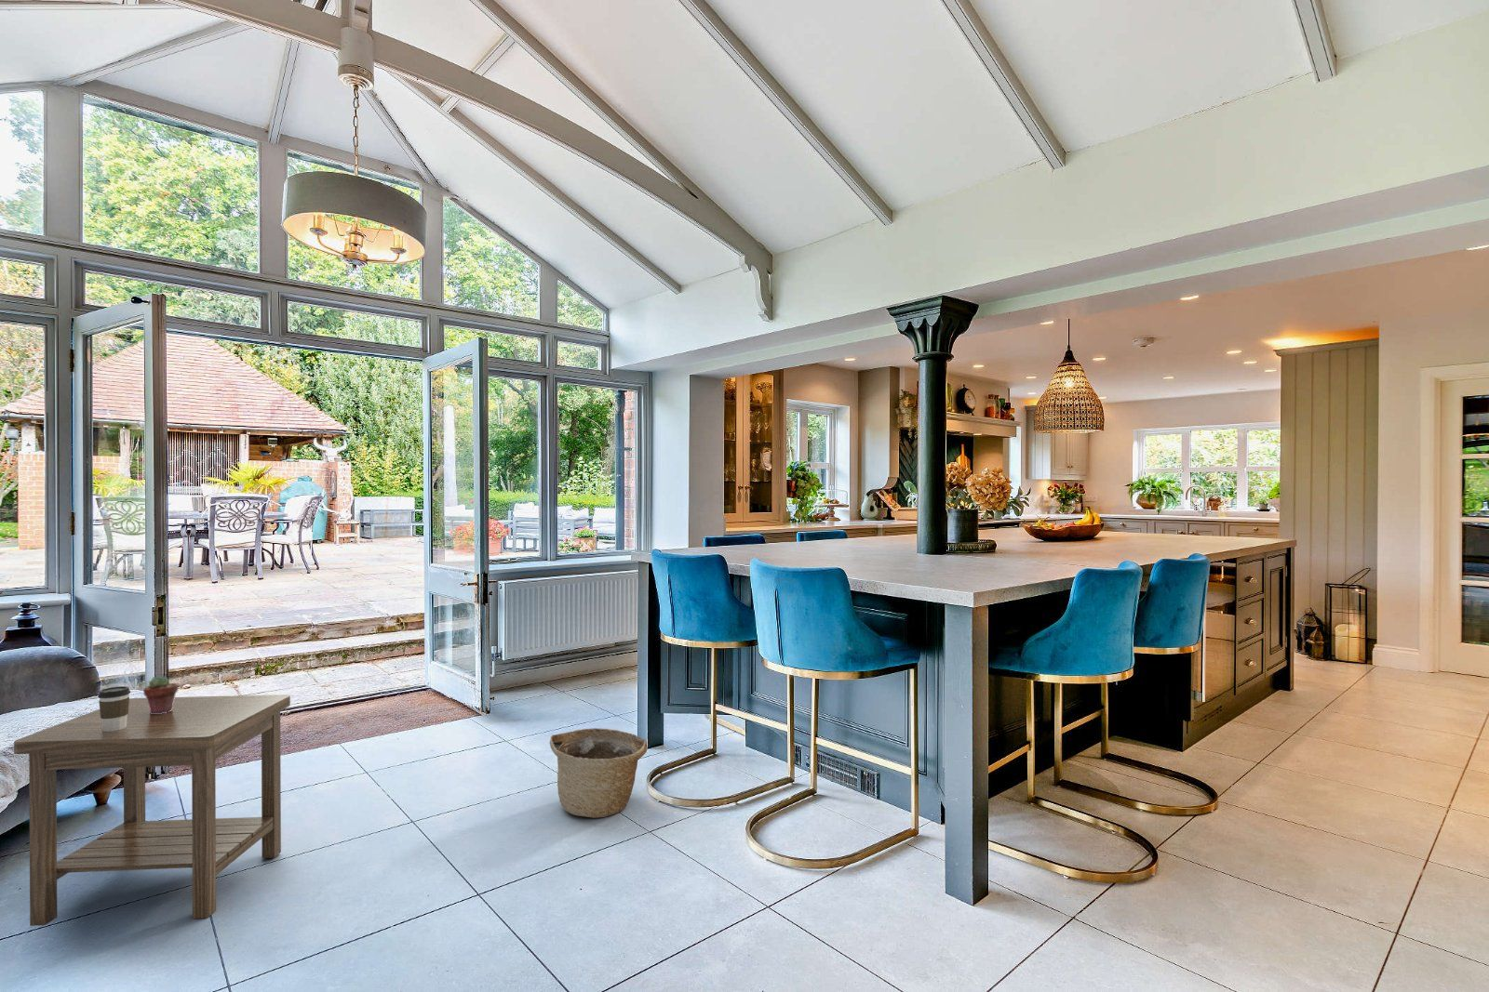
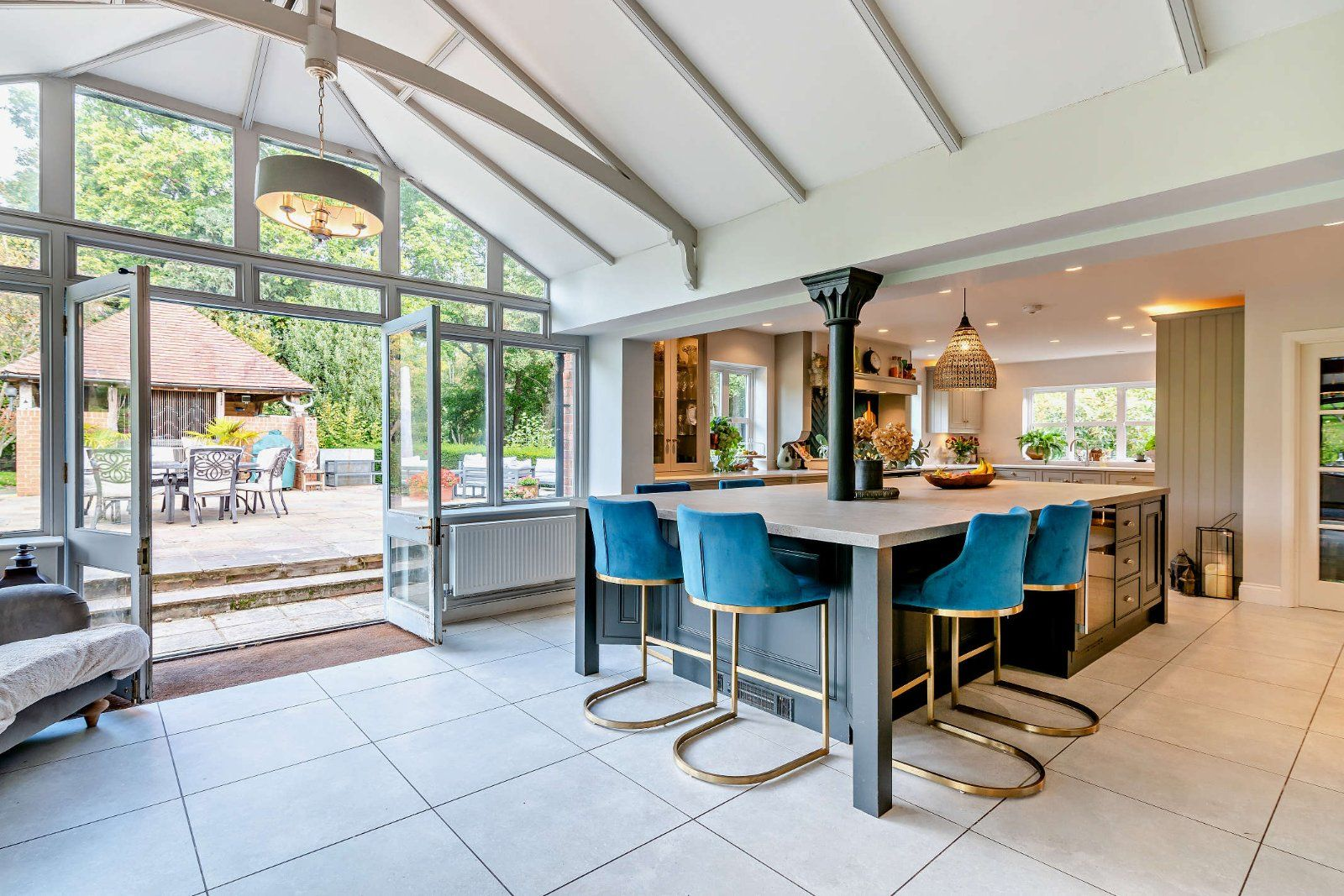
- potted succulent (160, 693)
- coffee cup (113, 707)
- basket (598, 768)
- side table (166, 820)
